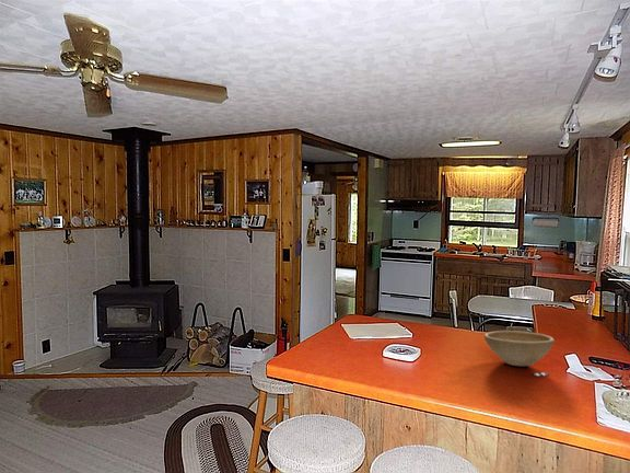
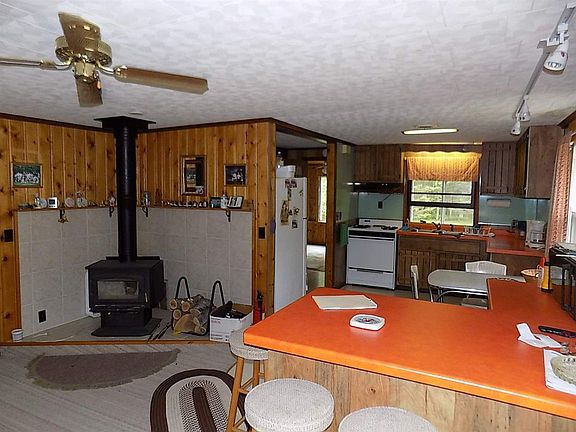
- bowl (517, 348)
